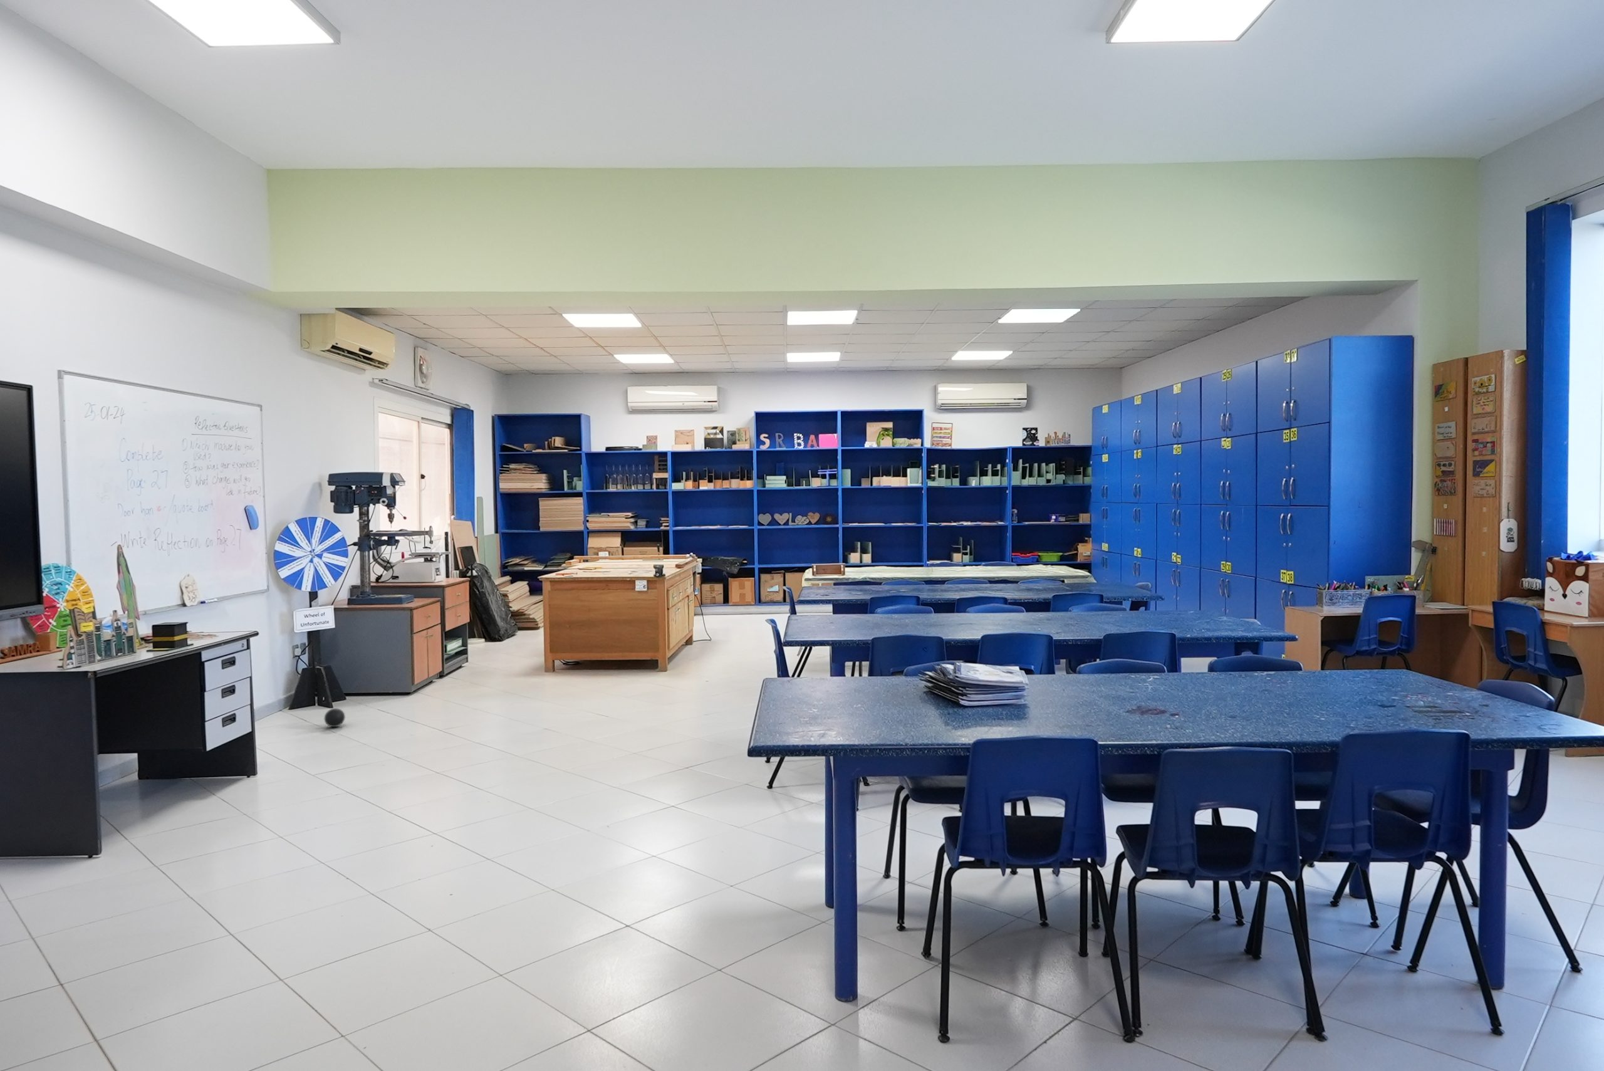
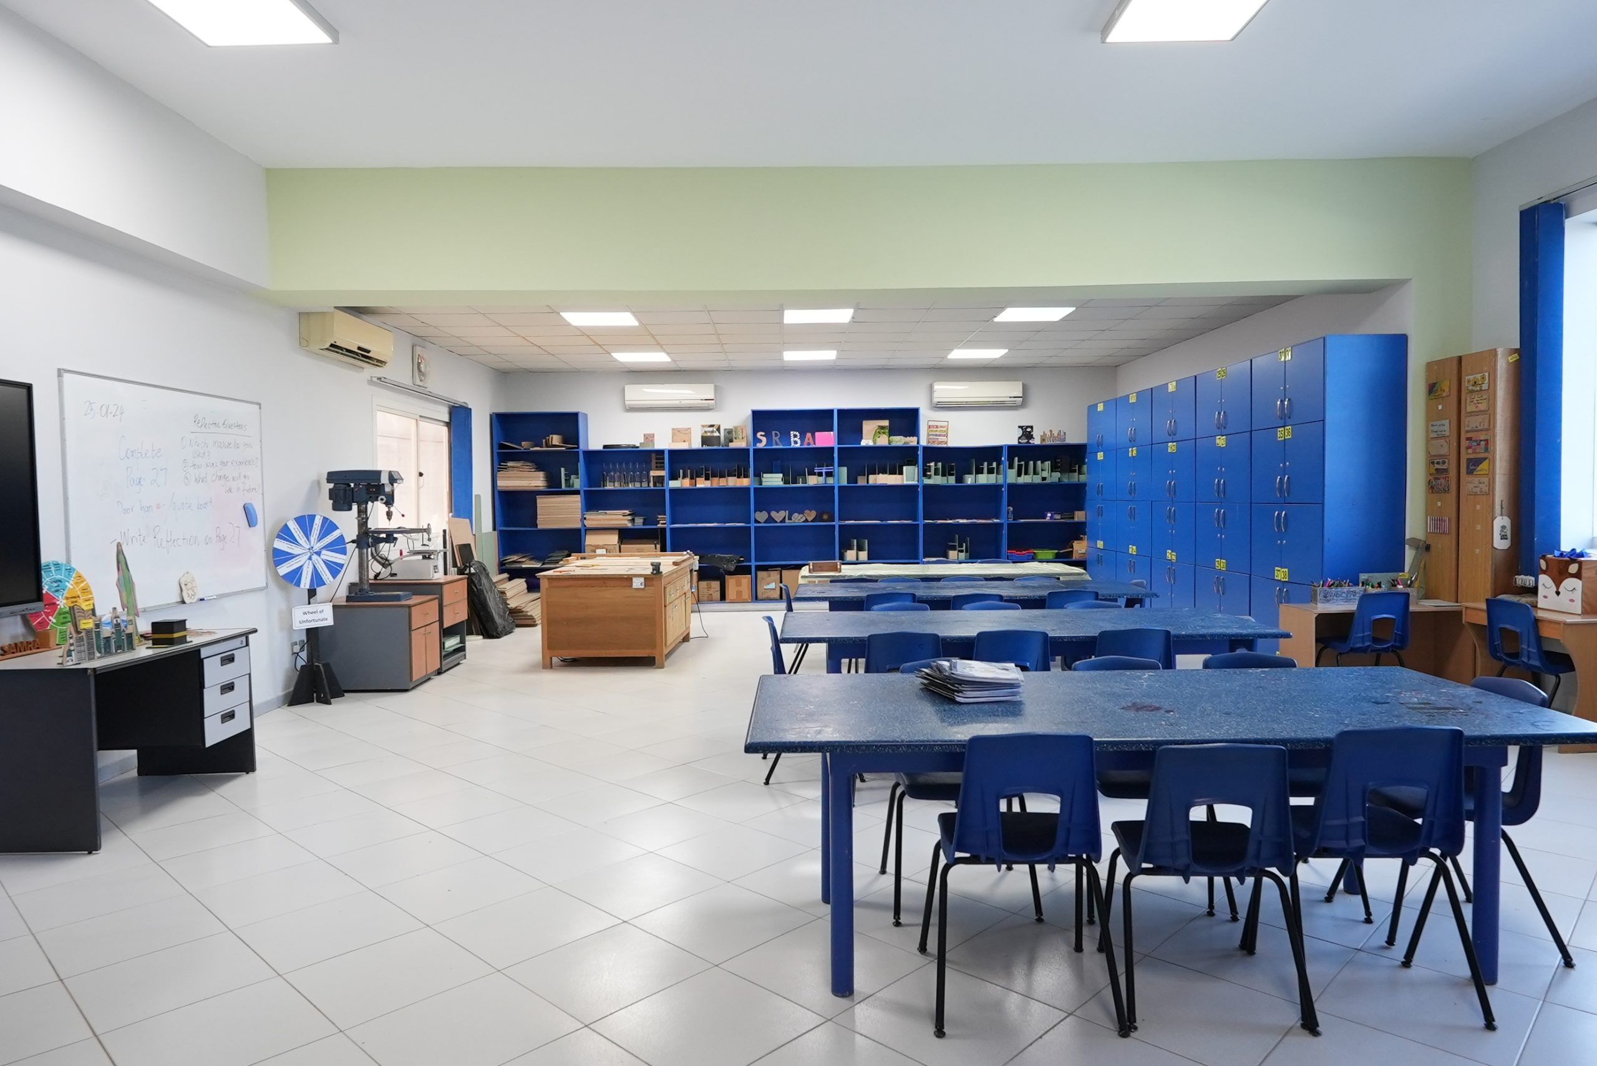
- ball (335, 717)
